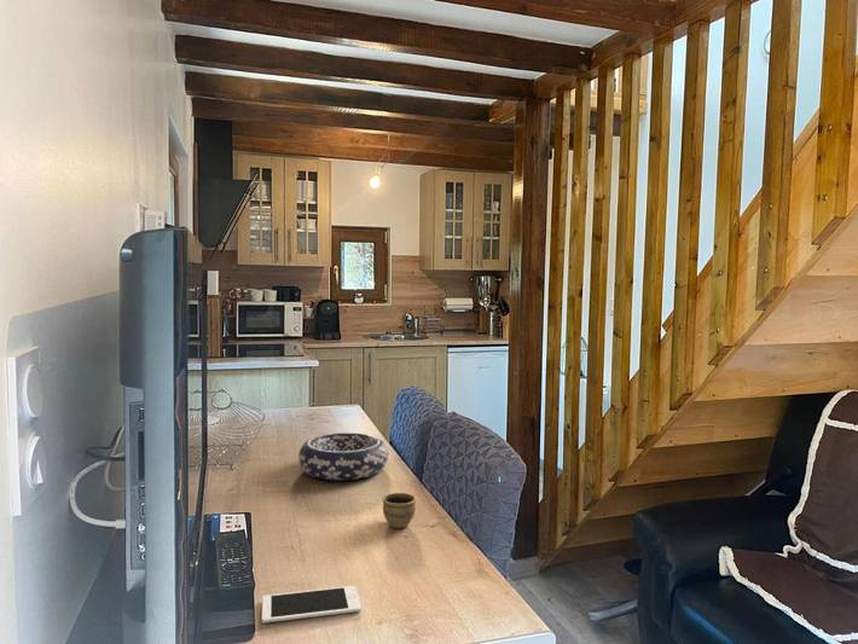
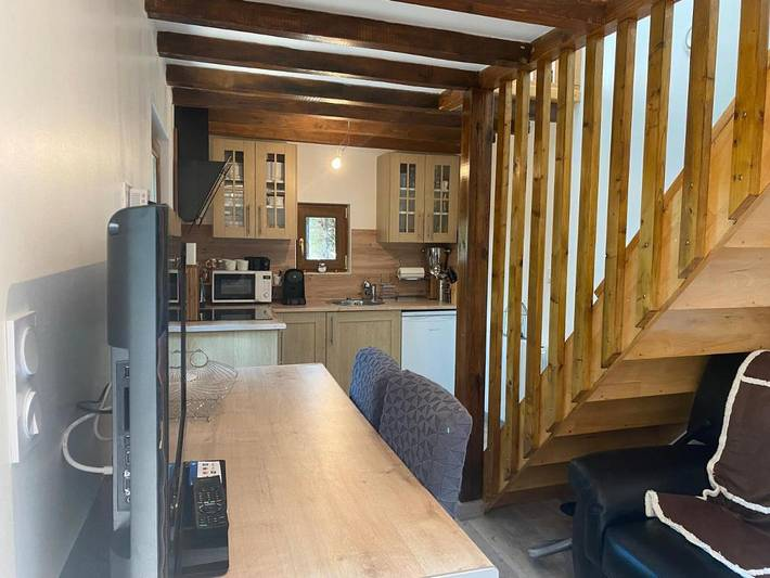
- decorative bowl (343, 456)
- cell phone (311, 603)
- cup (396, 509)
